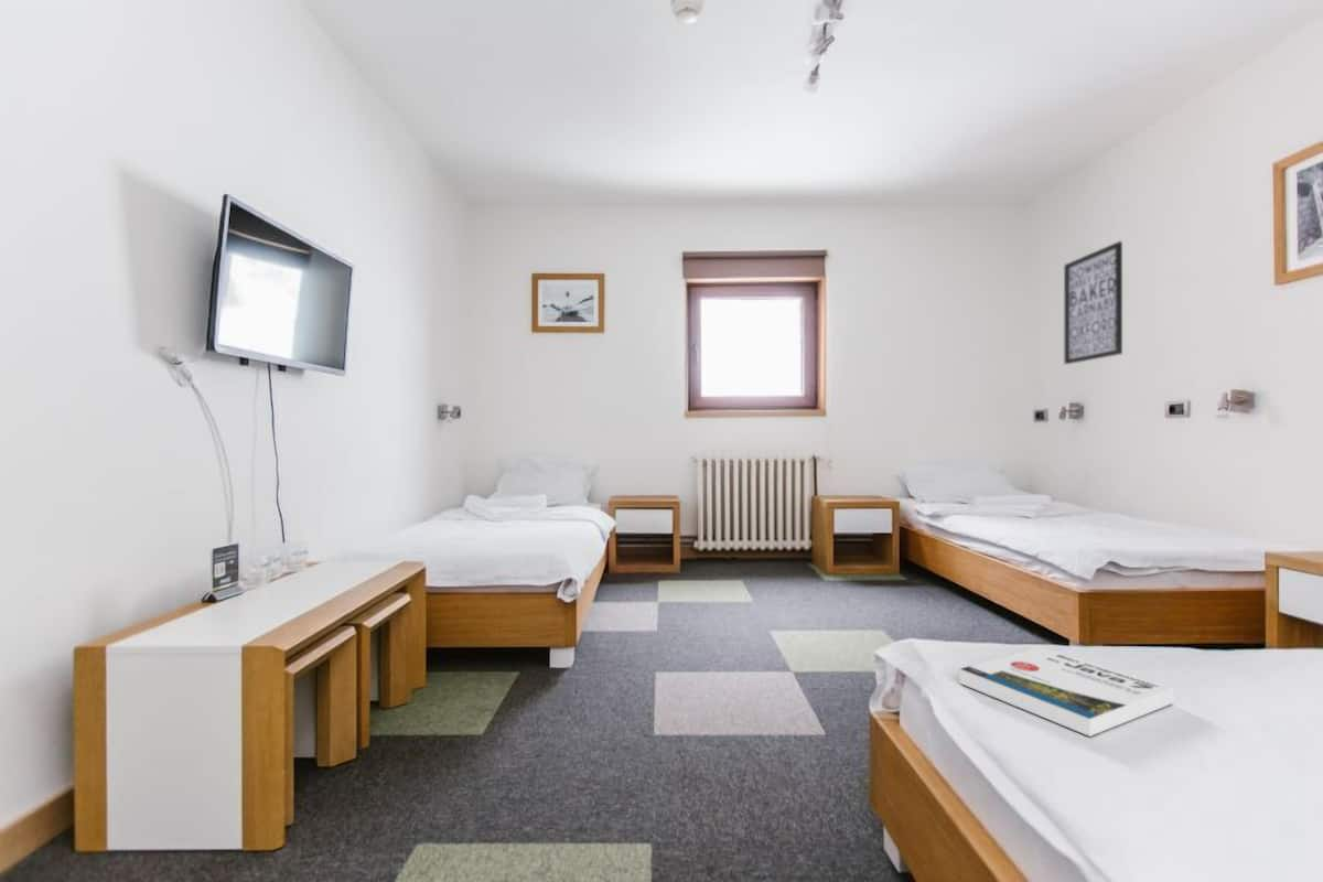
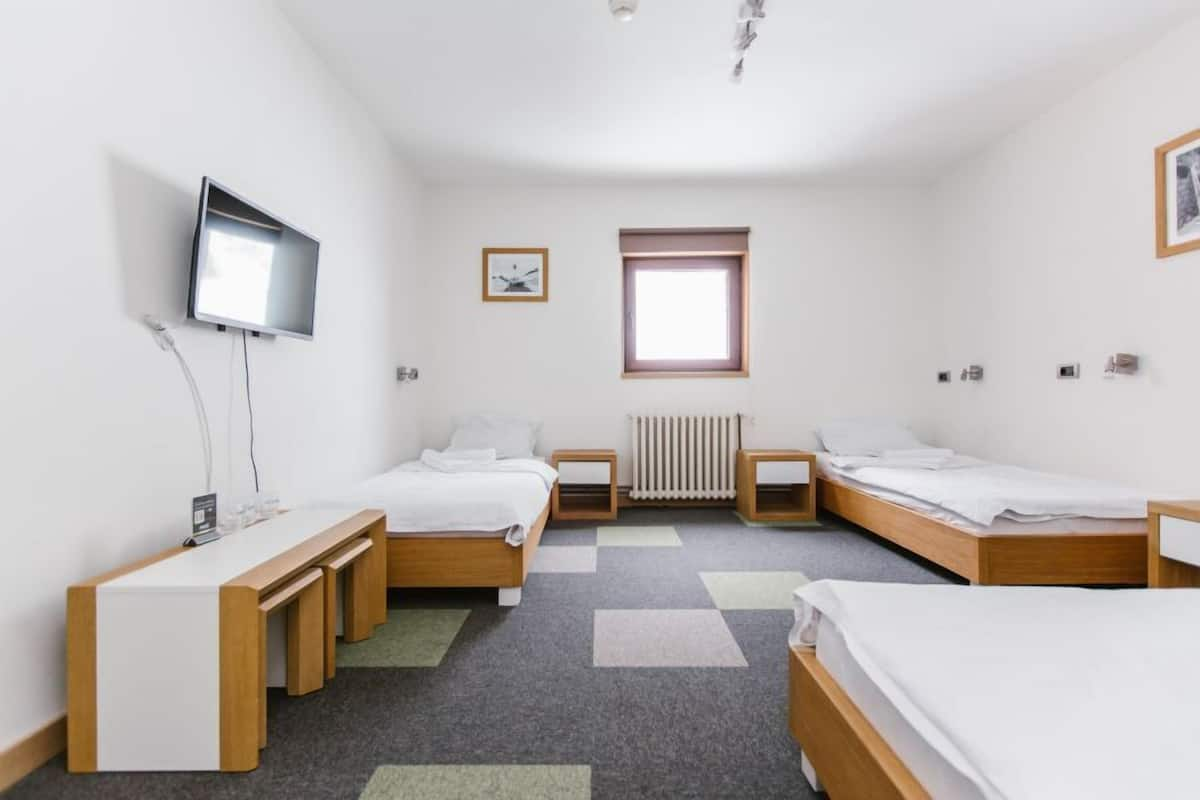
- wall art (1091, 306)
- book (1062, 685)
